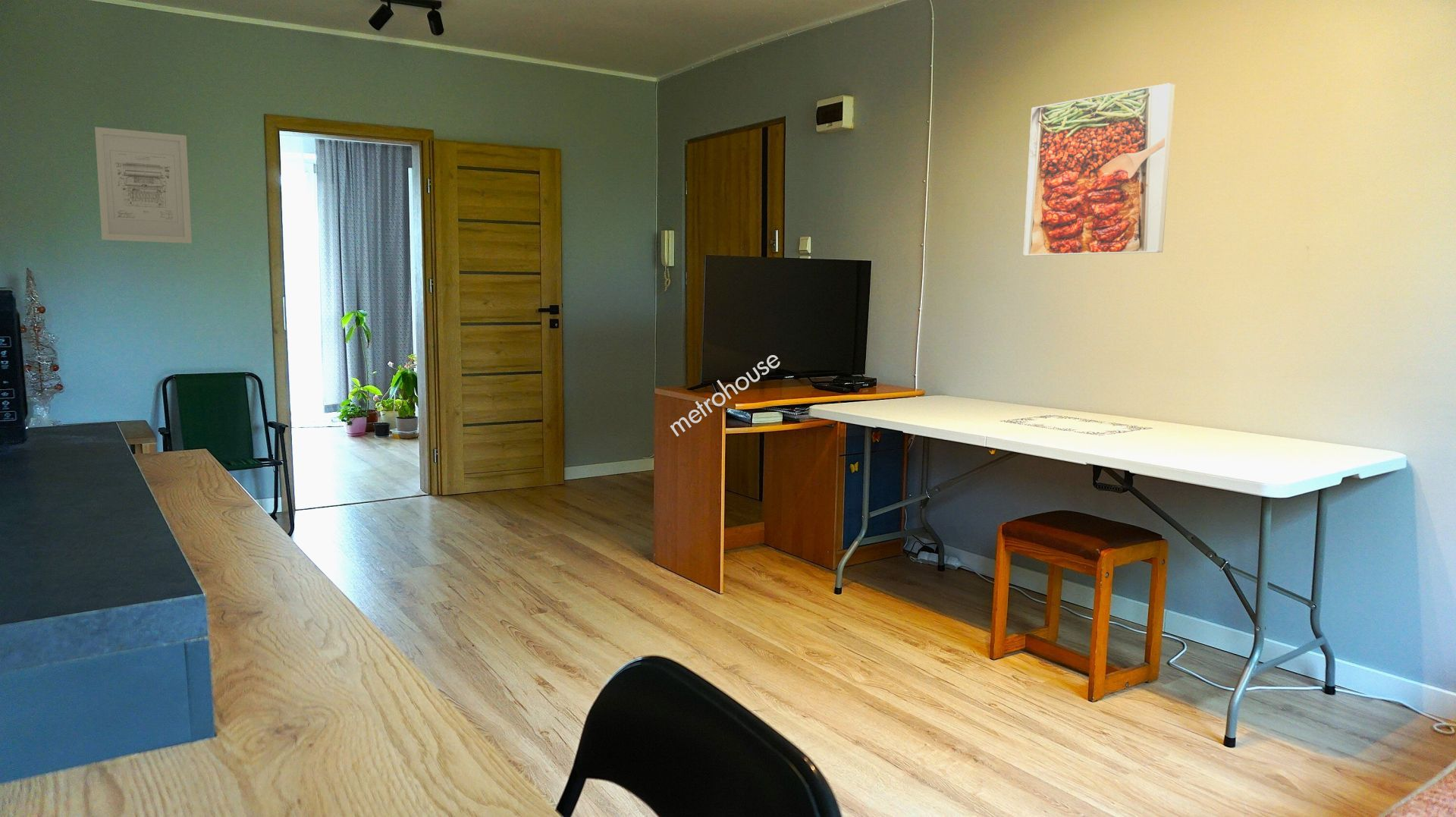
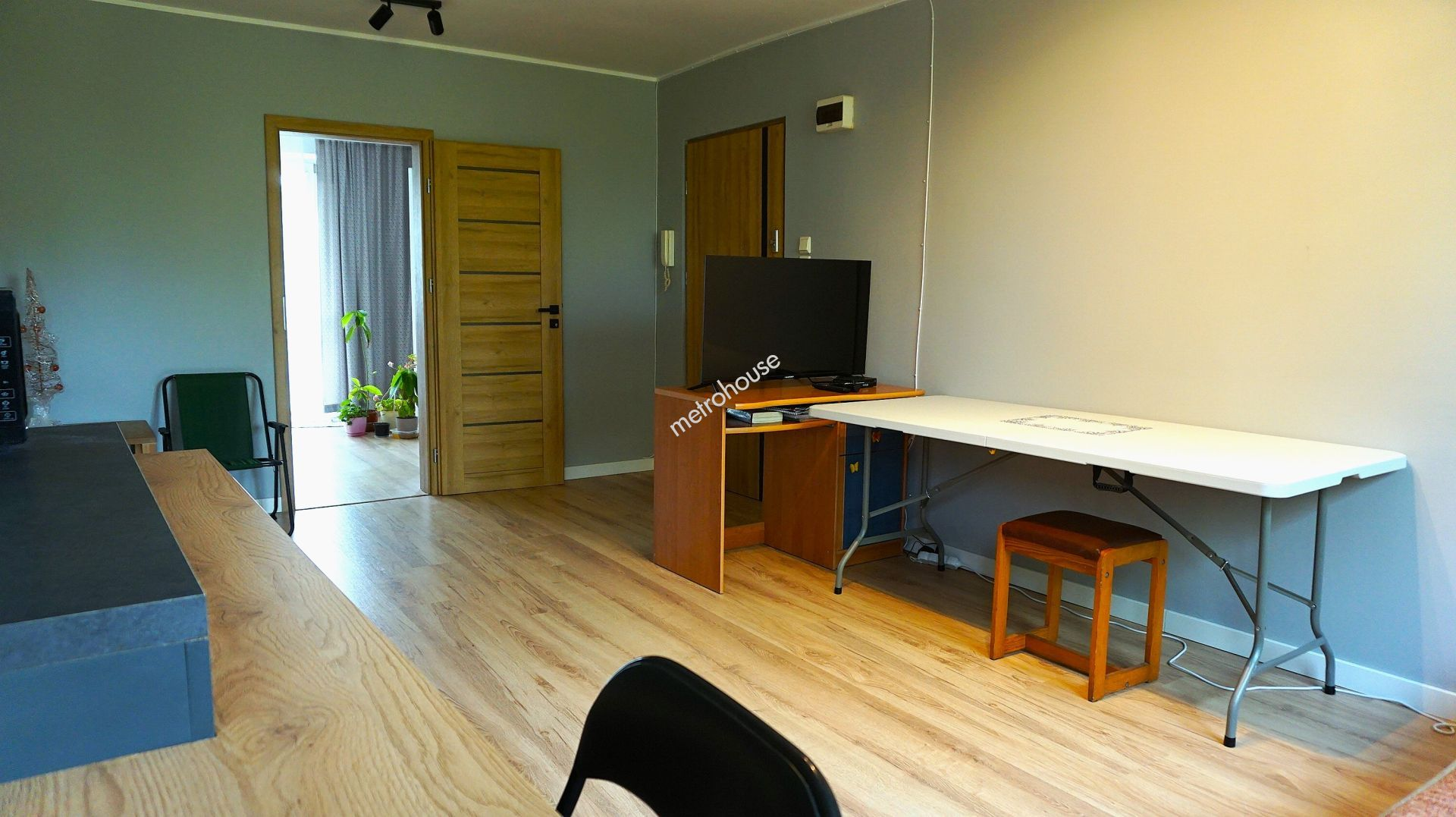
- wall art (144, 187)
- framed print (1094, 176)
